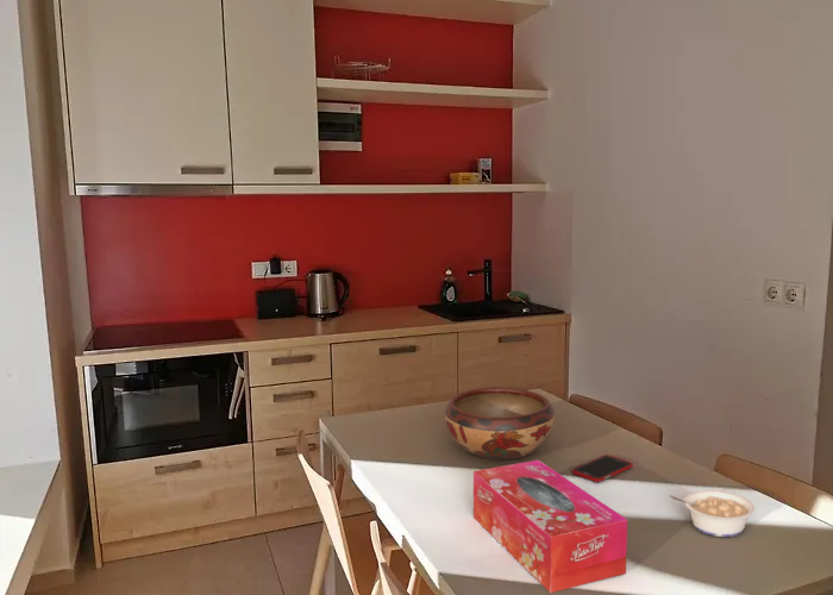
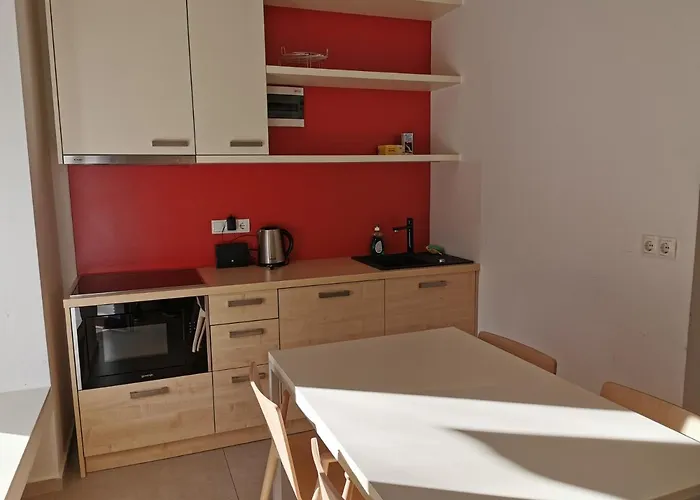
- tissue box (543, 518)
- cell phone (602, 468)
- legume (716, 513)
- decorative bowl (499, 425)
